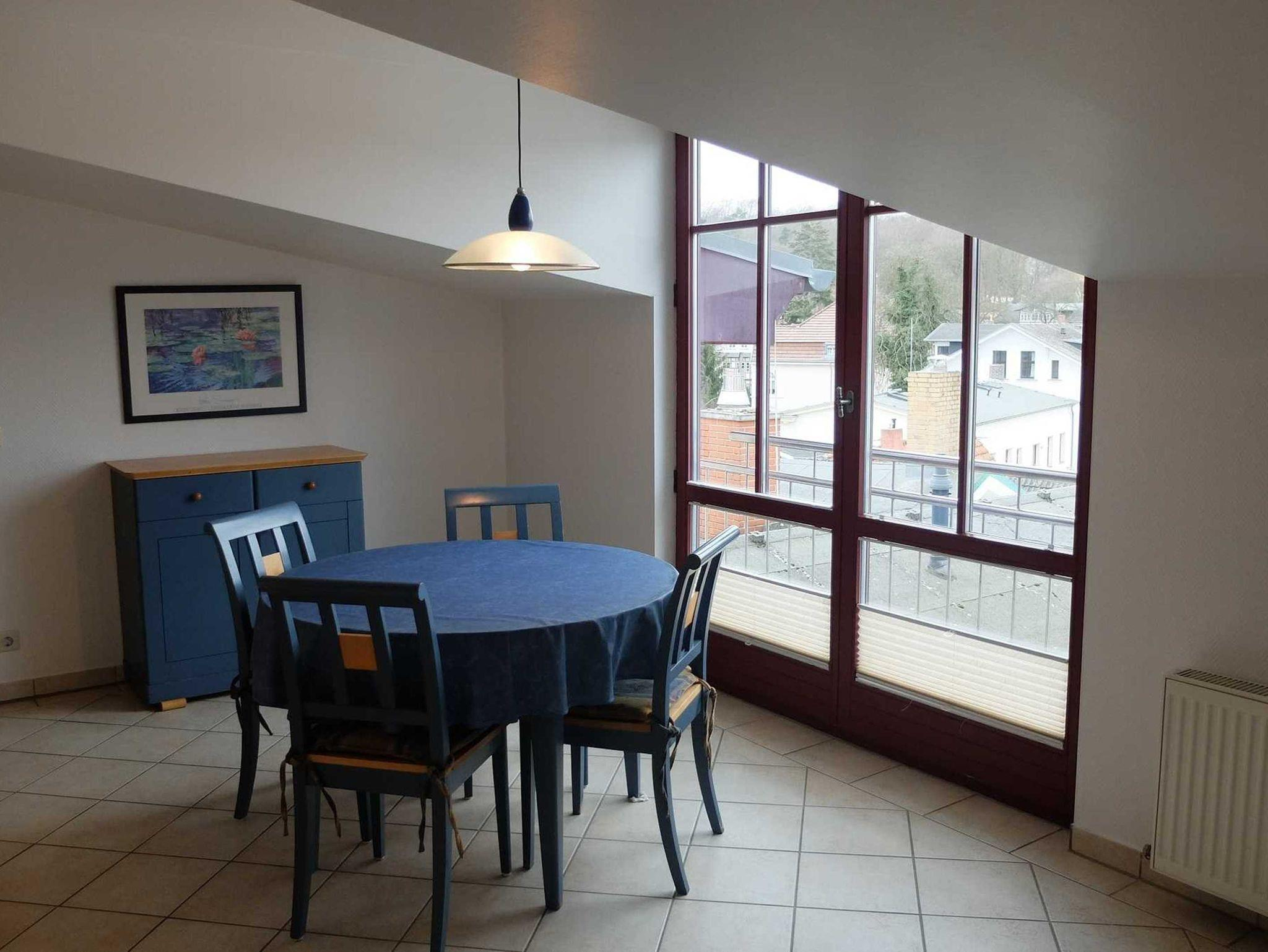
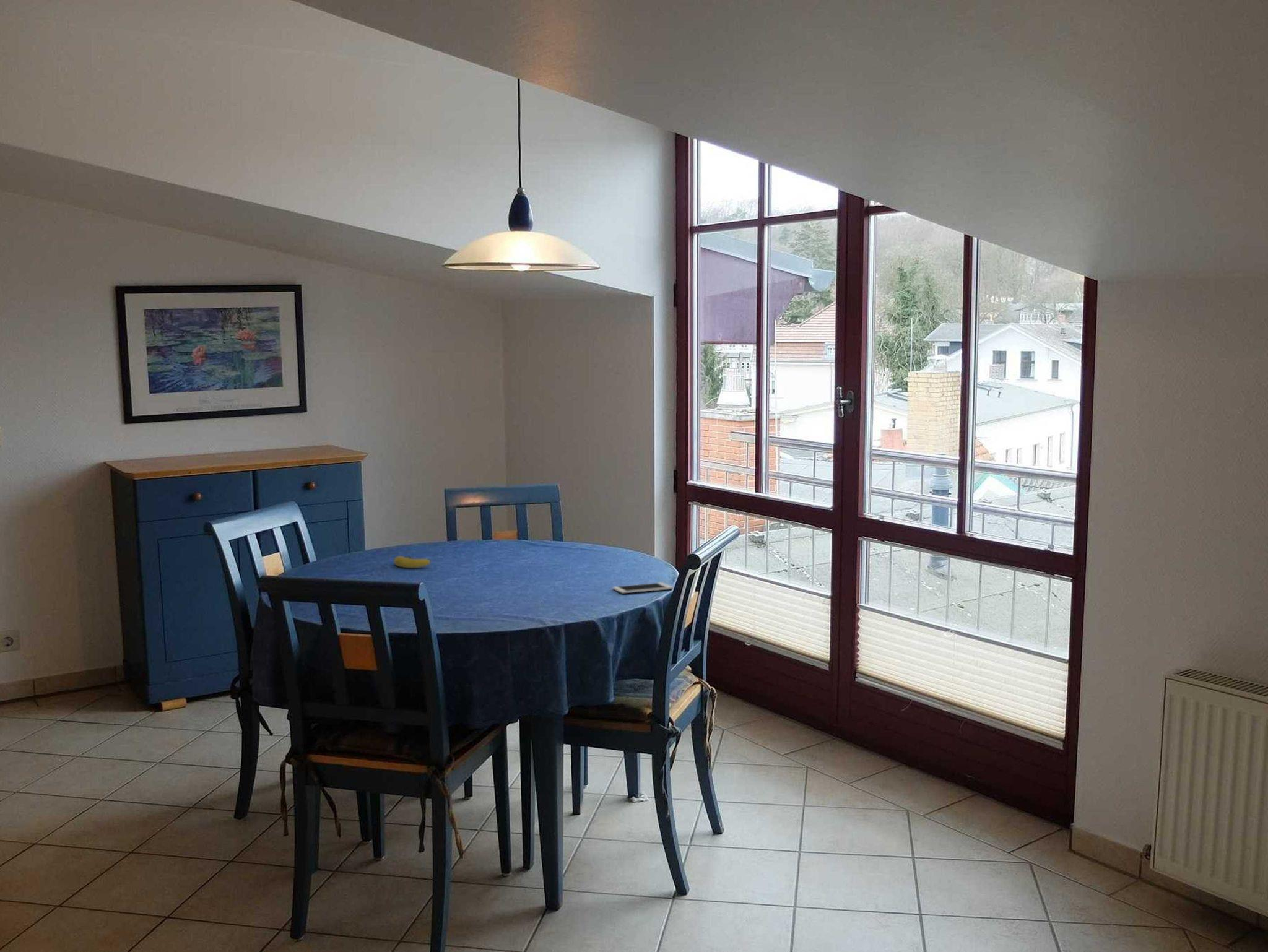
+ fruit (412, 560)
+ cell phone (643, 587)
